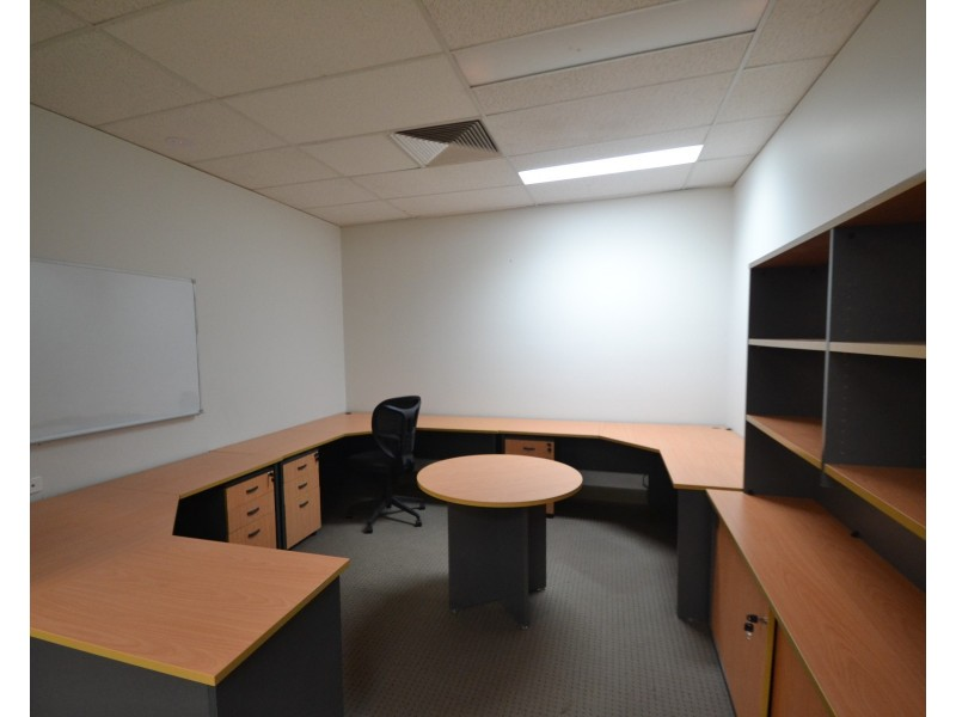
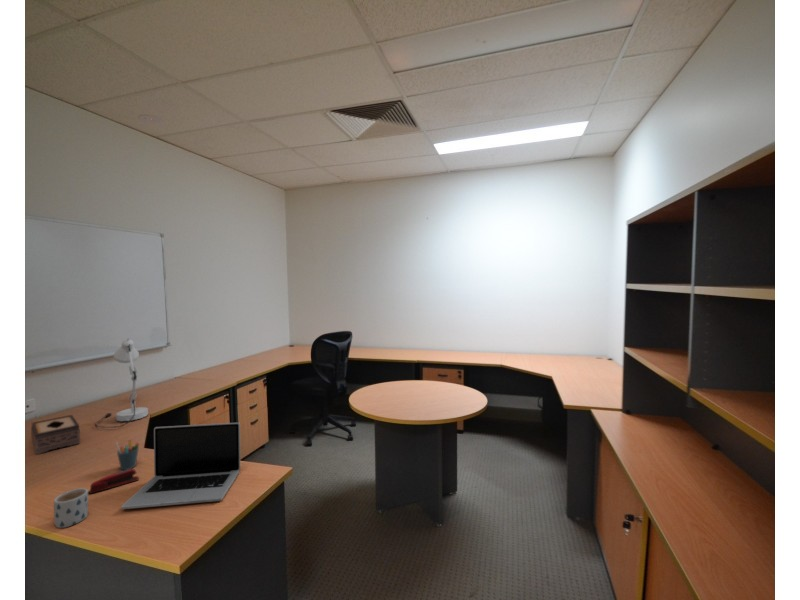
+ stapler (114, 479)
+ pen holder (128, 453)
+ tissue box (55, 433)
+ desk lamp (131, 378)
+ laptop (186, 462)
+ mug (71, 505)
